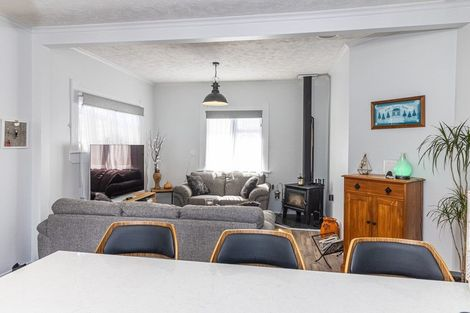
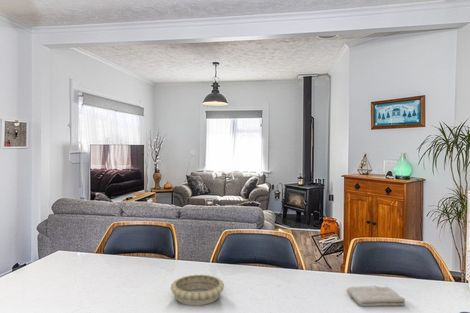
+ decorative bowl (197, 288)
+ washcloth (375, 295)
